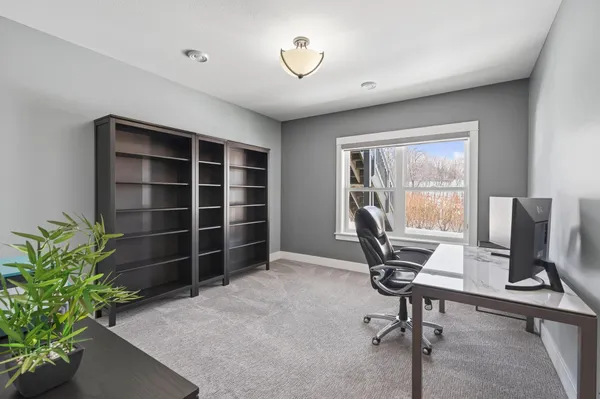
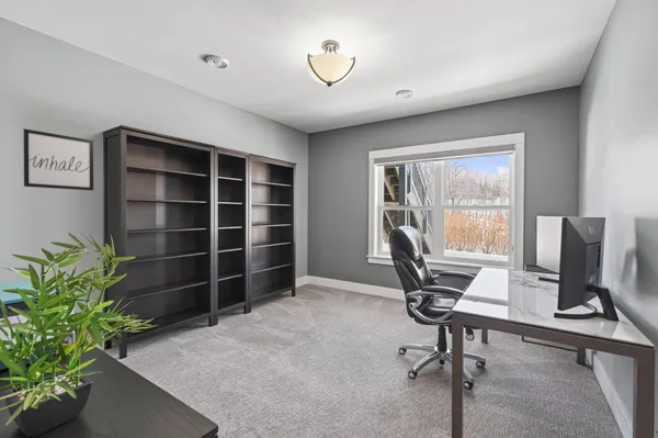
+ wall art (60, 161)
